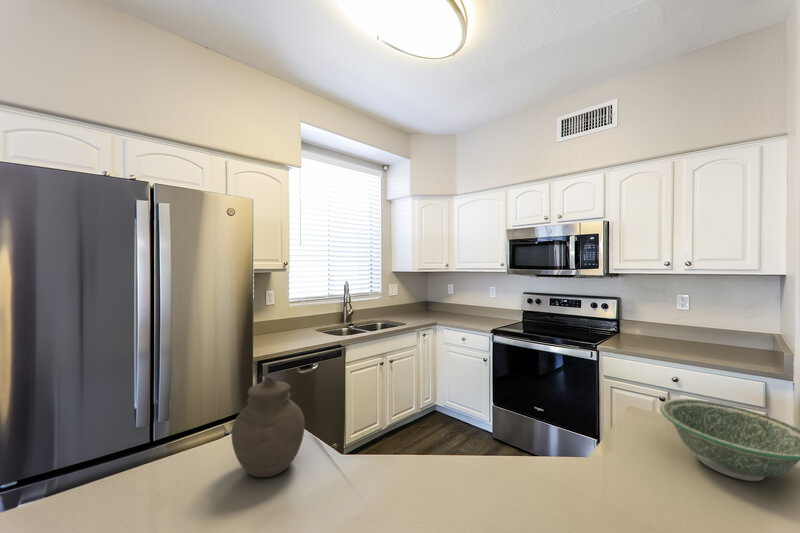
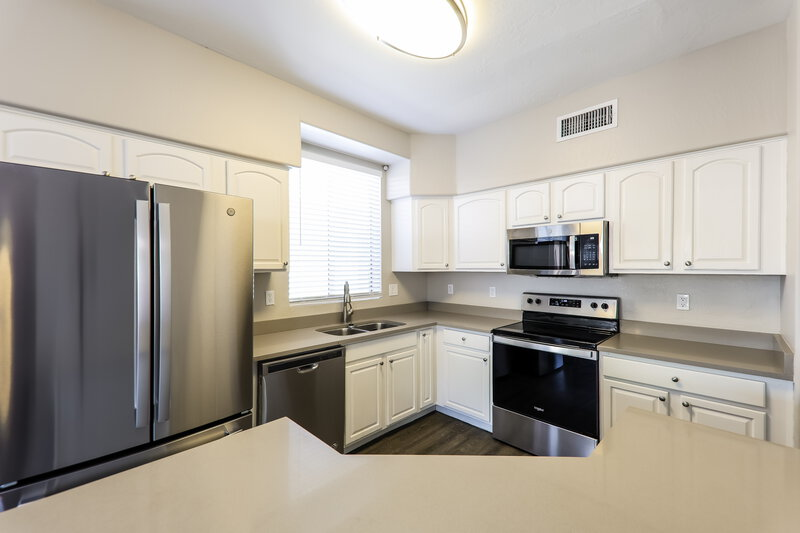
- bowl (731, 443)
- jar (269, 422)
